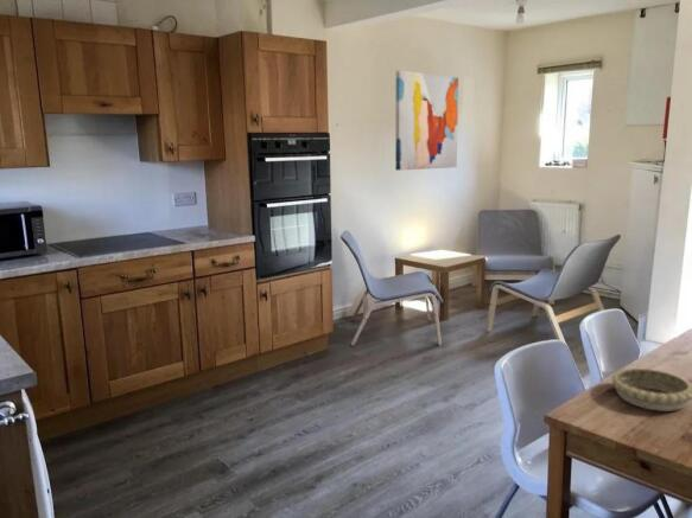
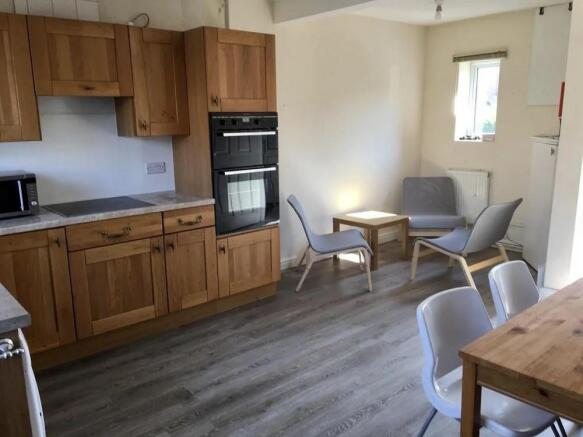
- wall art (427, 122)
- decorative bowl (652, 388)
